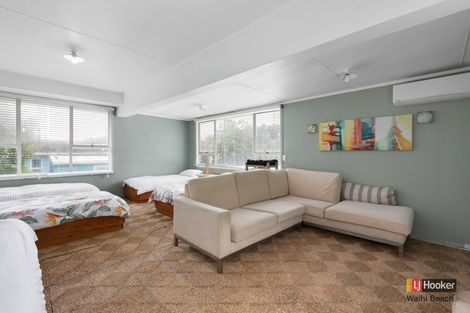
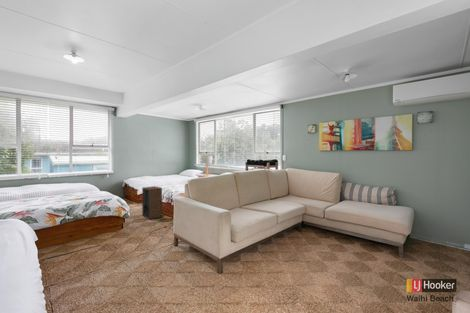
+ speaker (152, 202)
